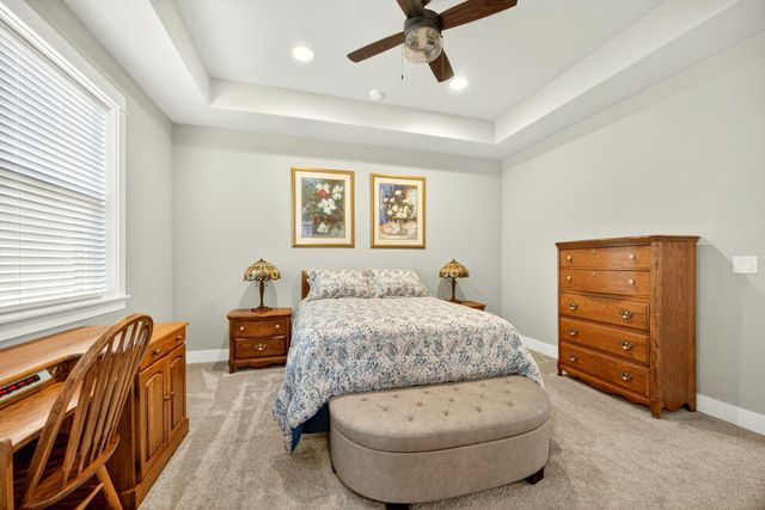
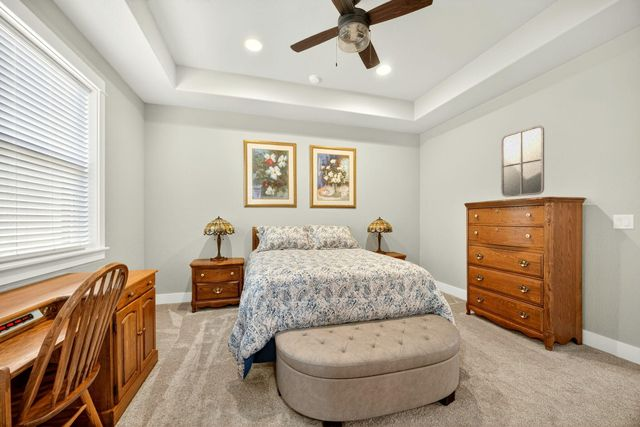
+ home mirror (521, 163)
